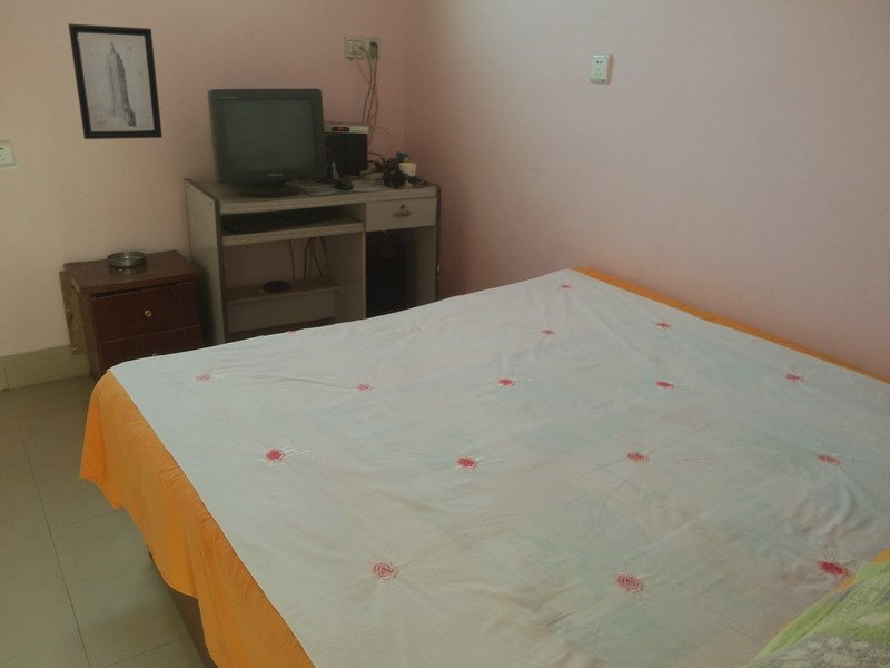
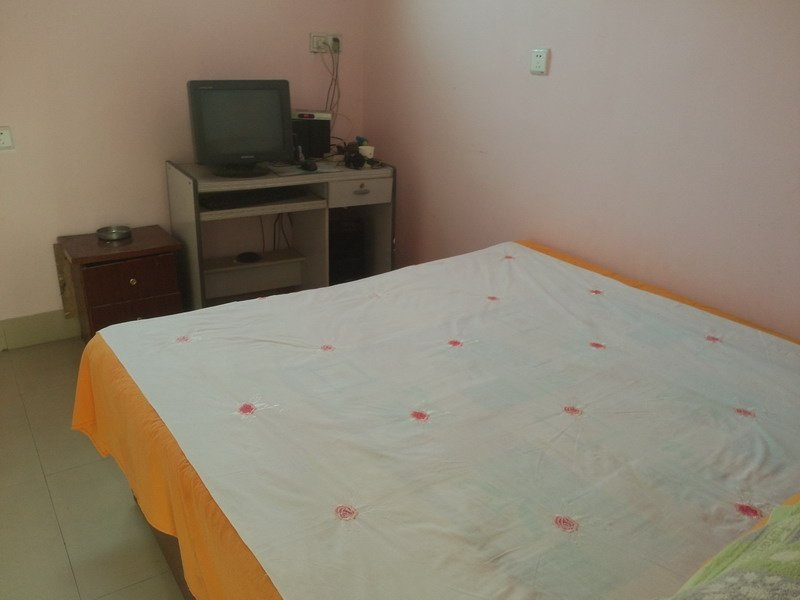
- wall art (117, 84)
